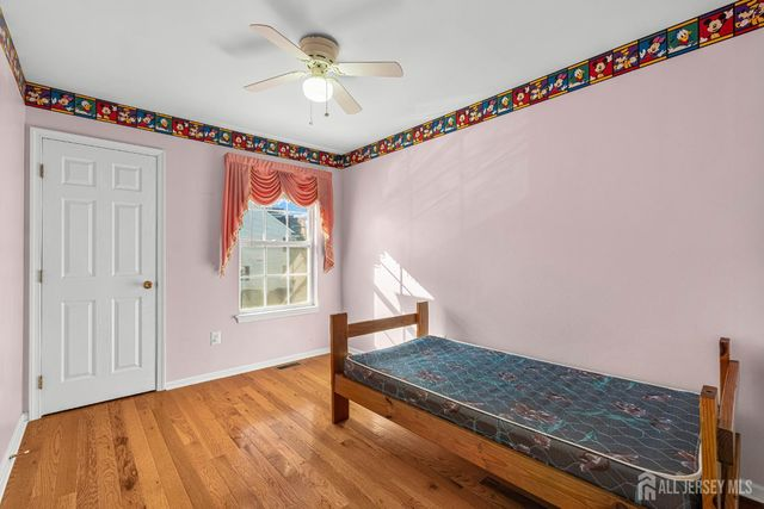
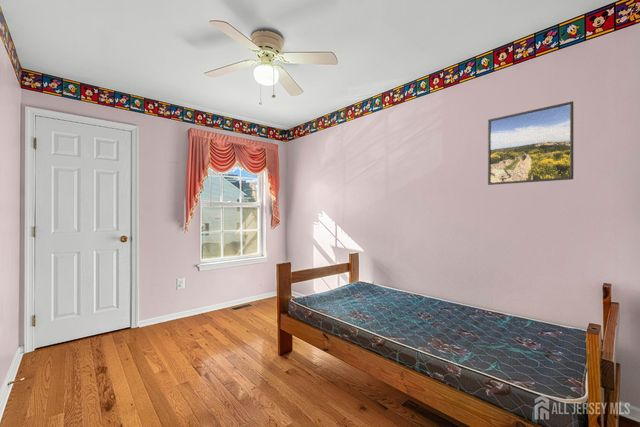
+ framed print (526, 146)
